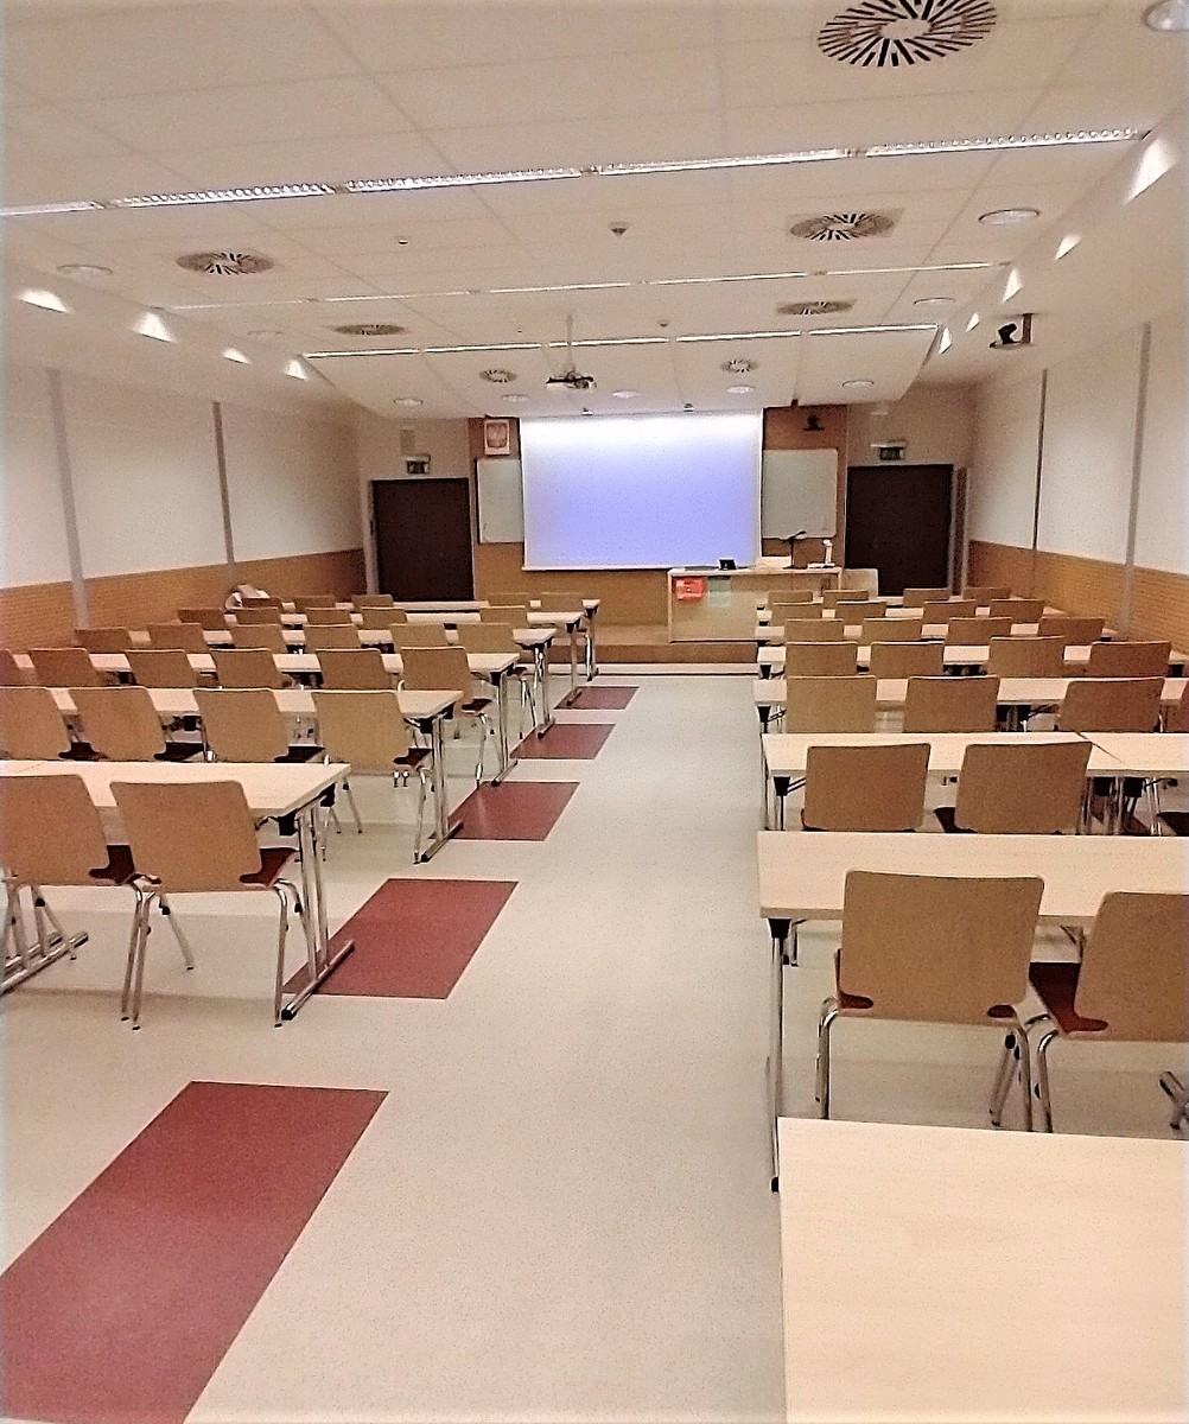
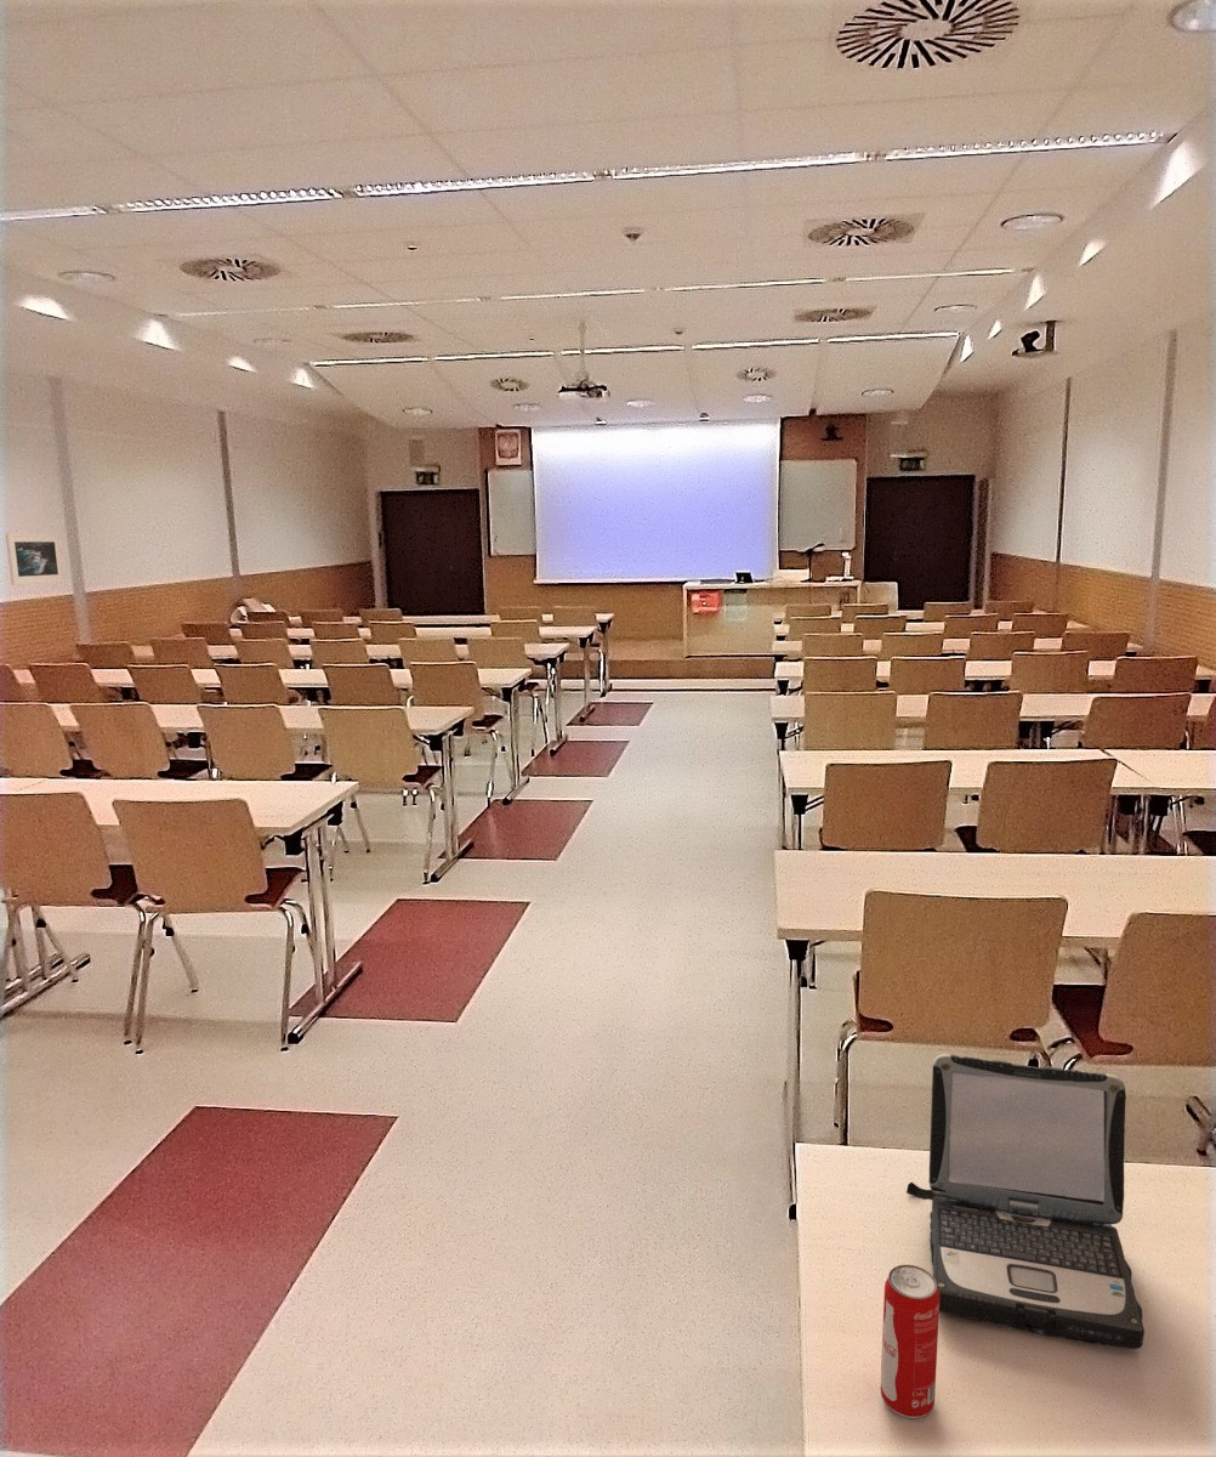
+ beverage can (909, 1339)
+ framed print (35, 559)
+ laptop (1025, 1183)
